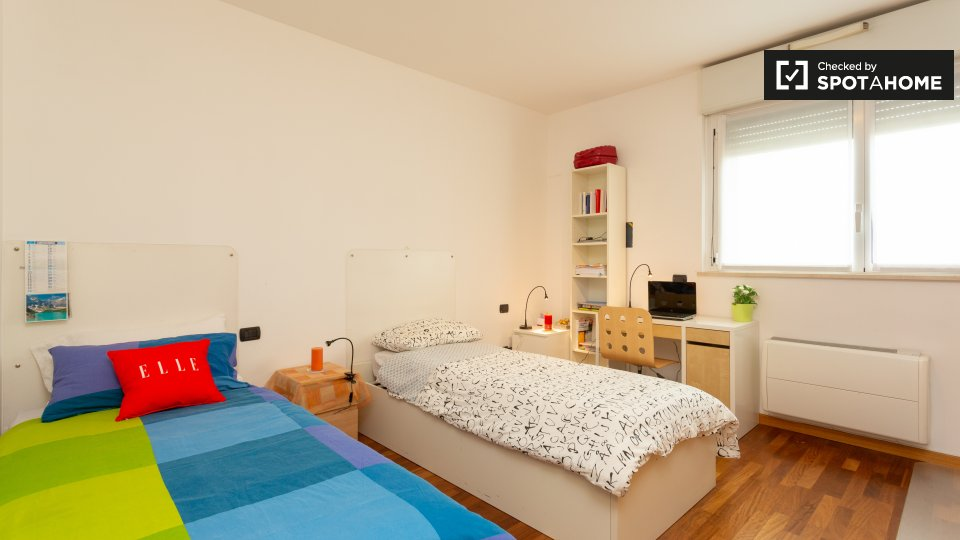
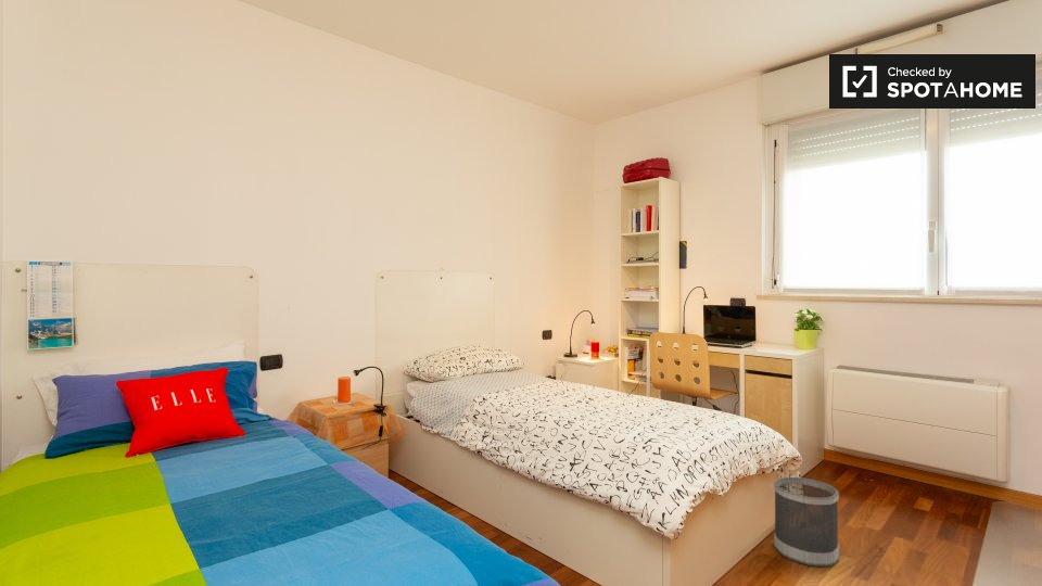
+ wastebasket (805, 519)
